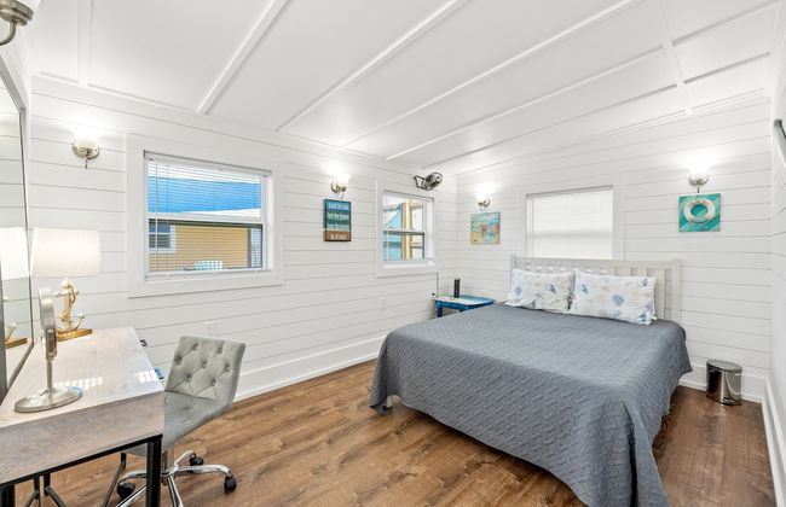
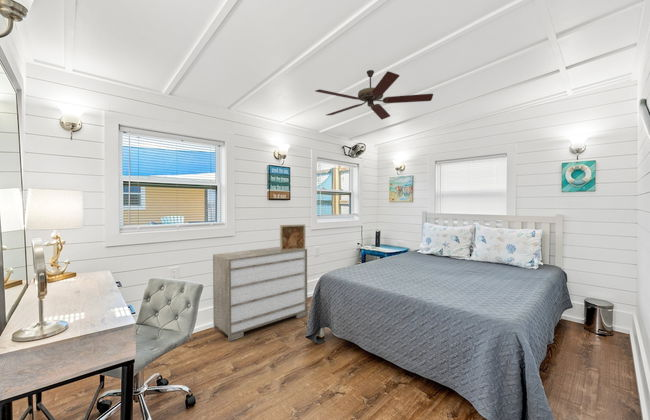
+ dresser (263, 286)
+ decorative box (292, 237)
+ ceiling fan (374, 88)
